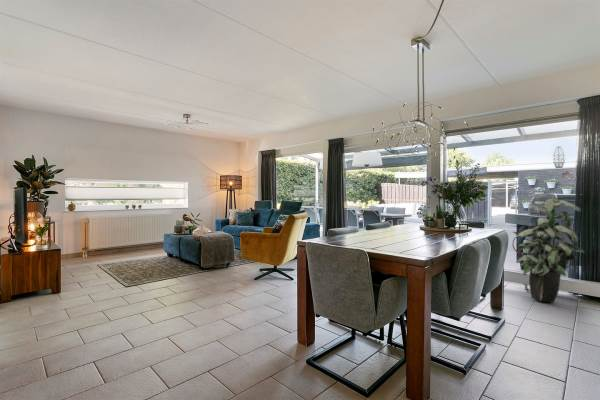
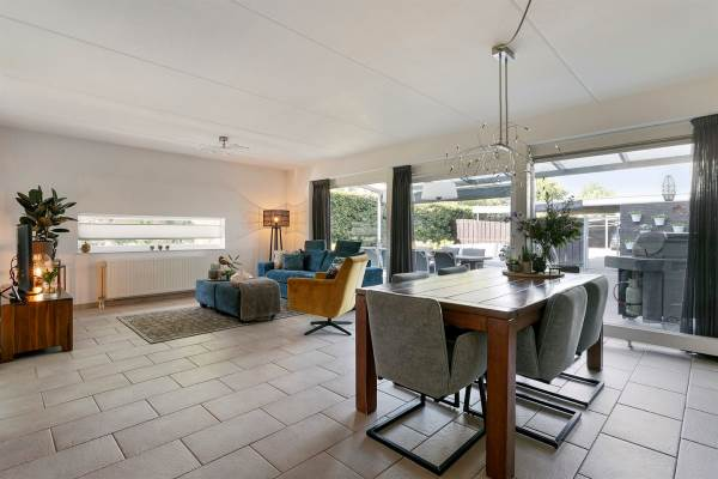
- indoor plant (544, 246)
